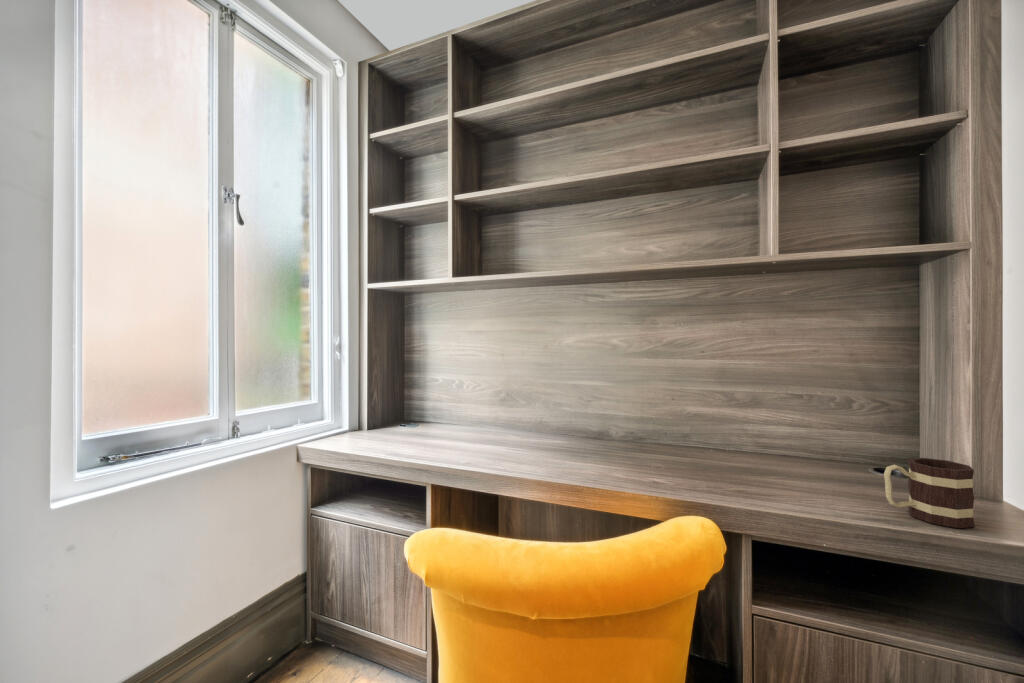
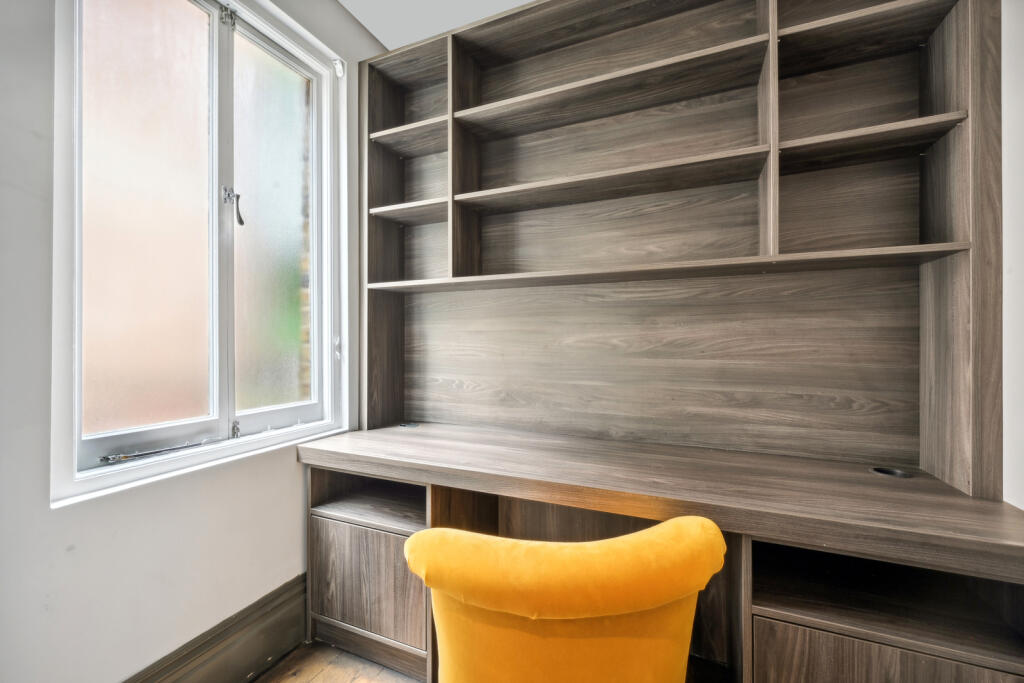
- mug (926, 490)
